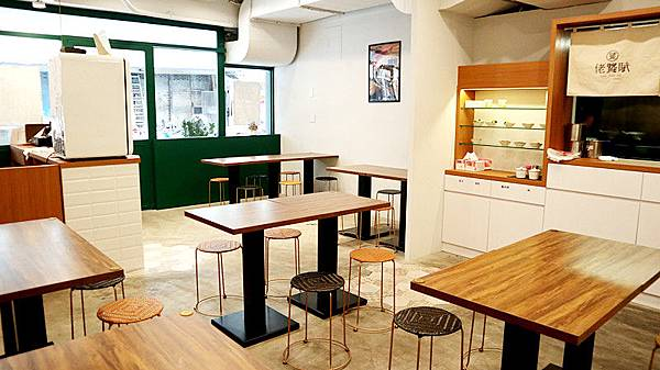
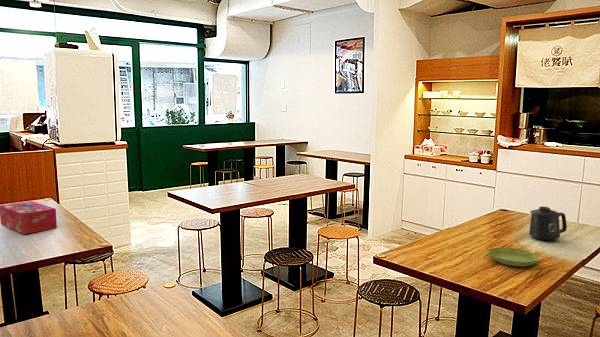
+ mug (546, 222)
+ saucer (512, 257)
+ tissue box (27, 216)
